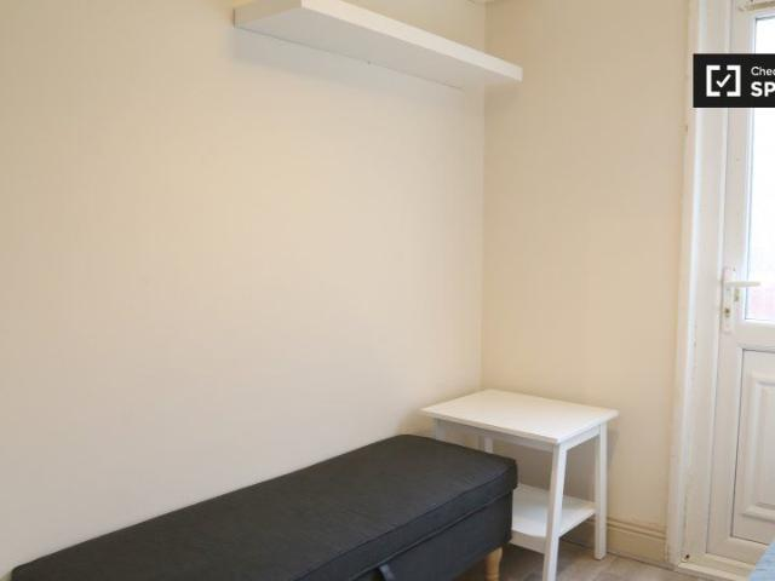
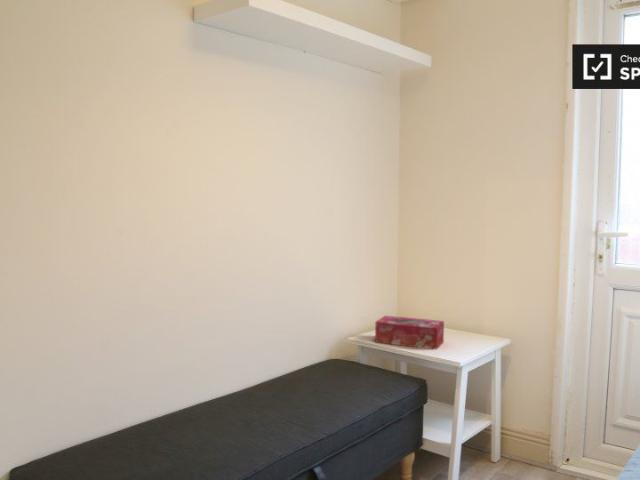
+ tissue box (409, 331)
